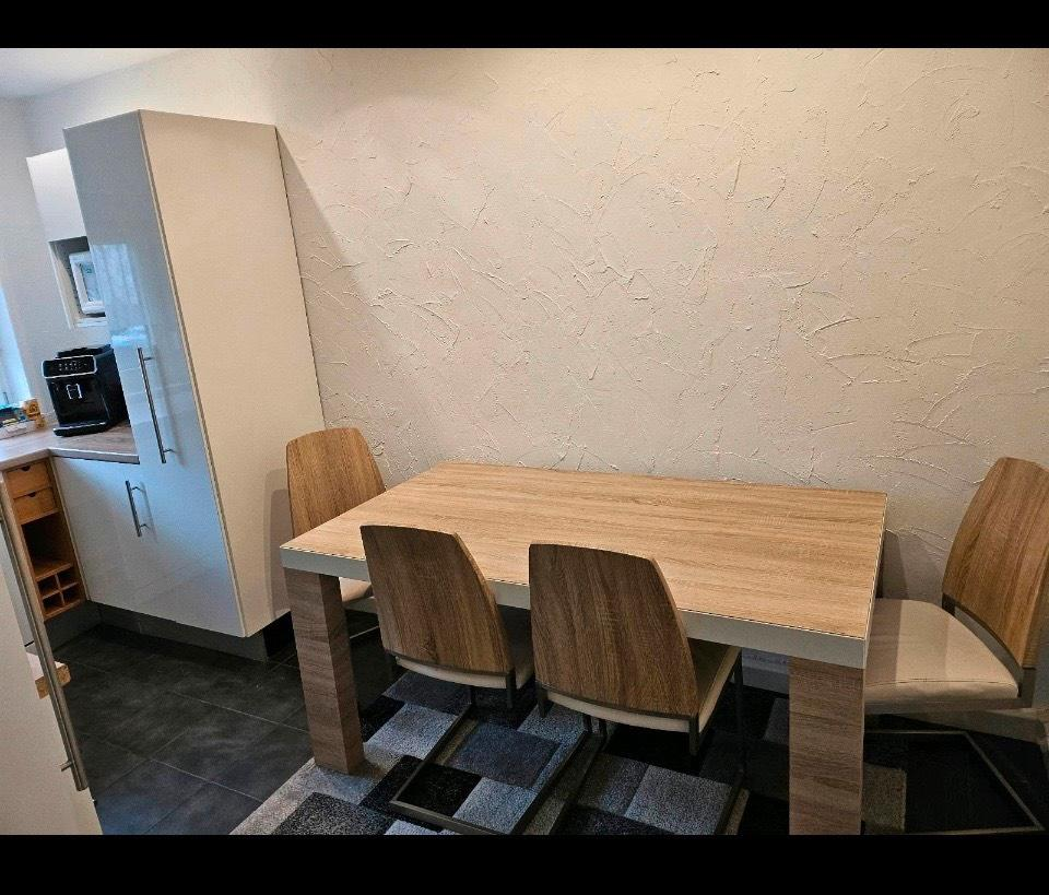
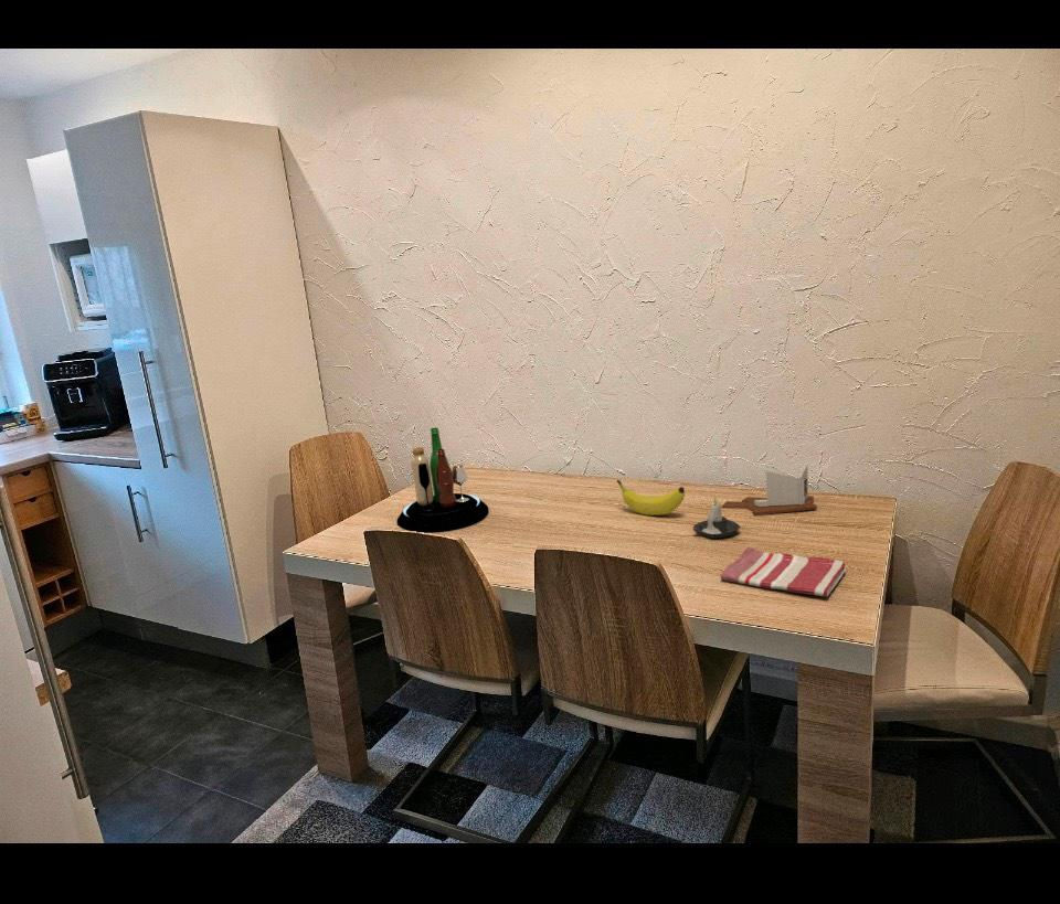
+ bottle (436, 474)
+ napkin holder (771, 486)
+ fruit (651, 498)
+ dish towel (783, 571)
+ candle (713, 514)
